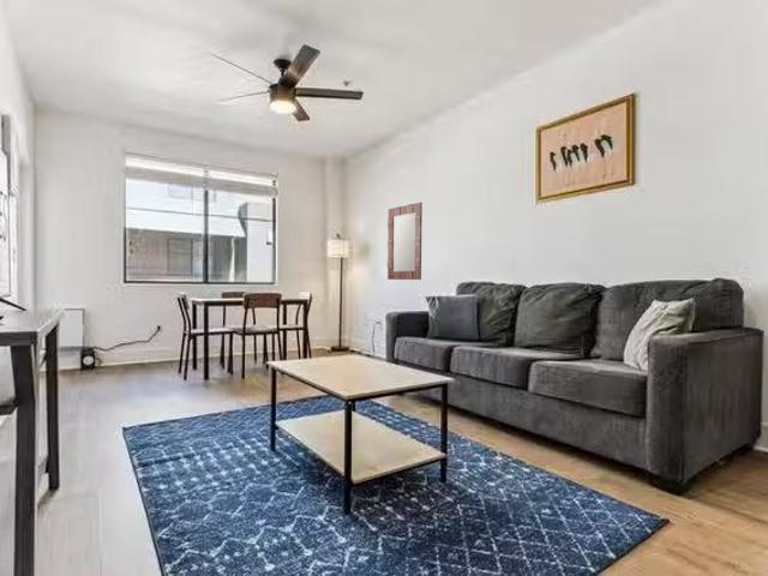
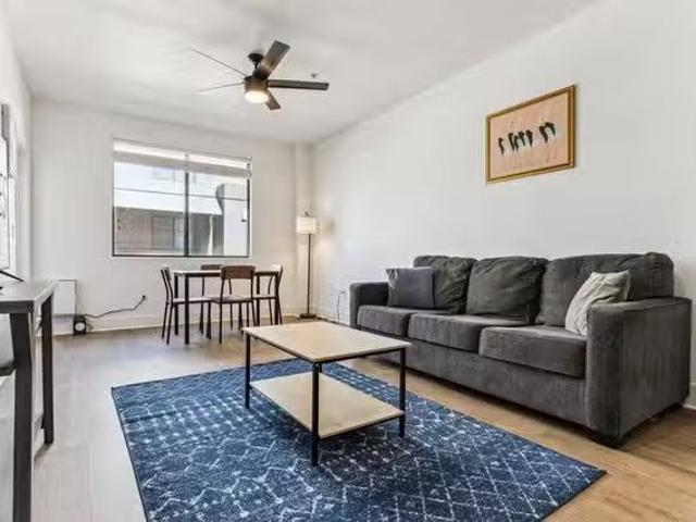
- home mirror (403, 242)
